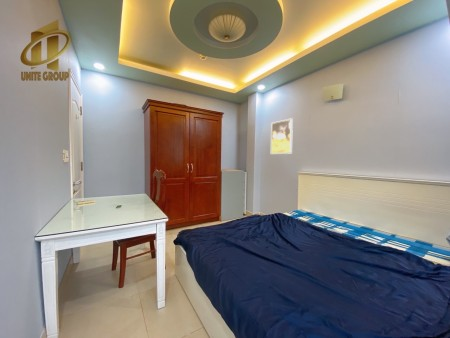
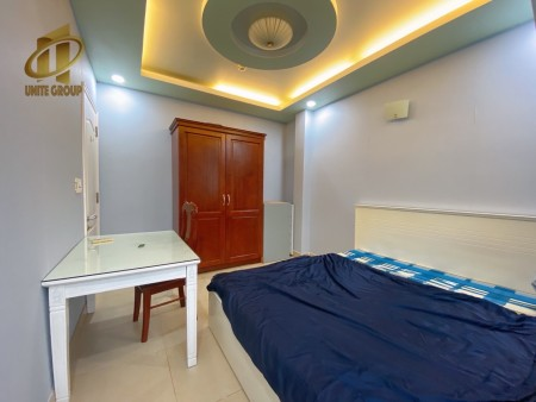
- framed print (281, 137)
